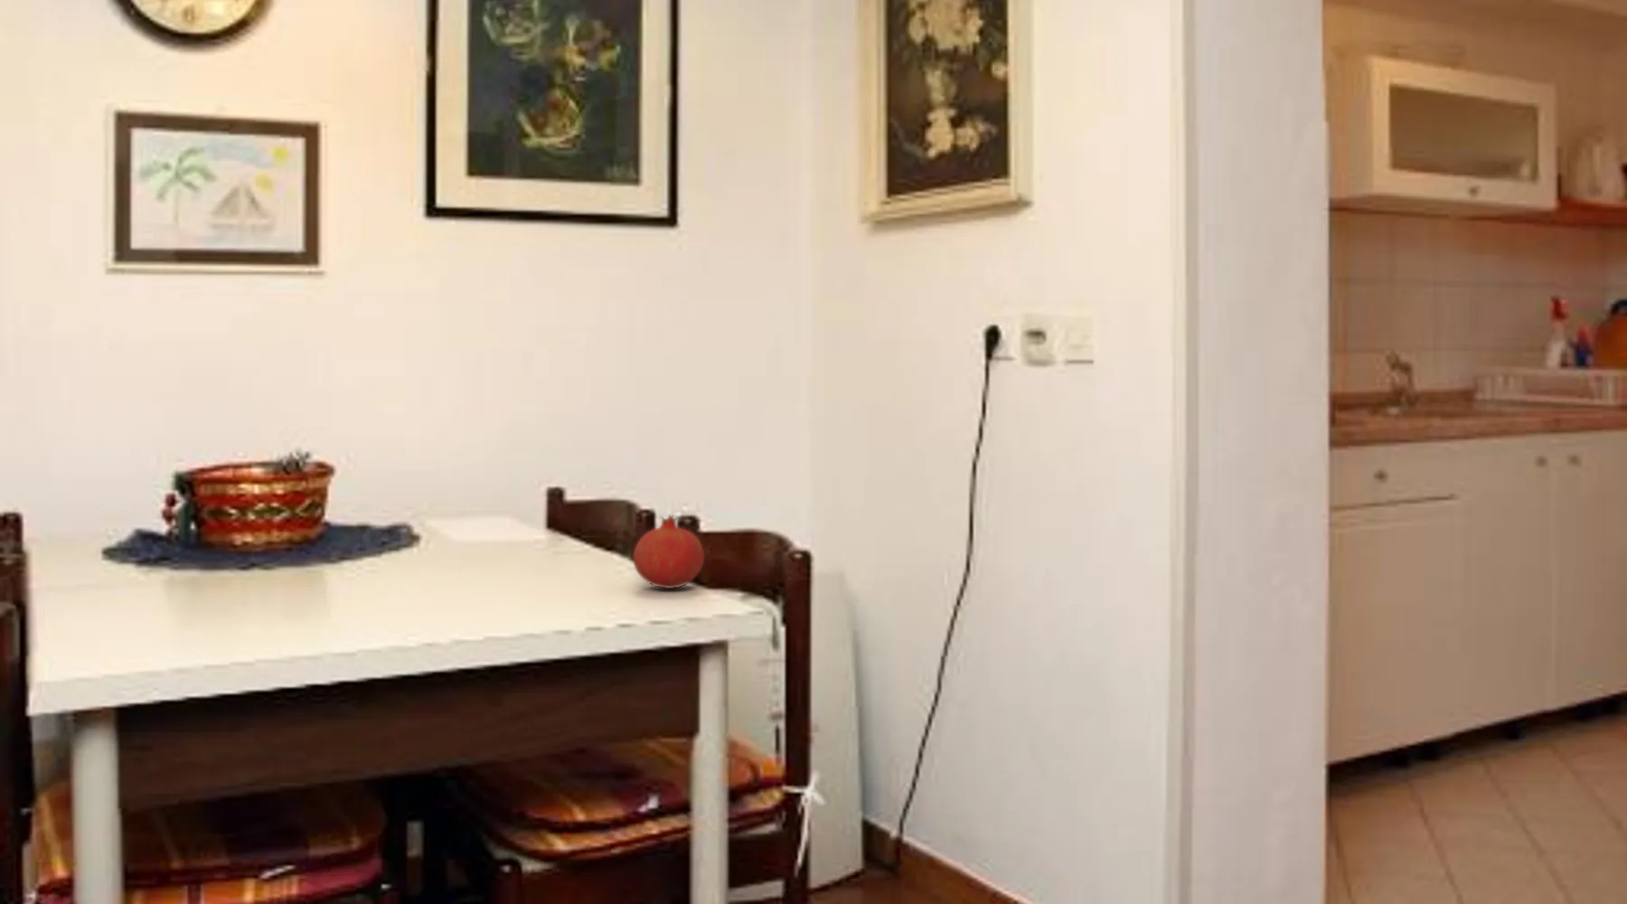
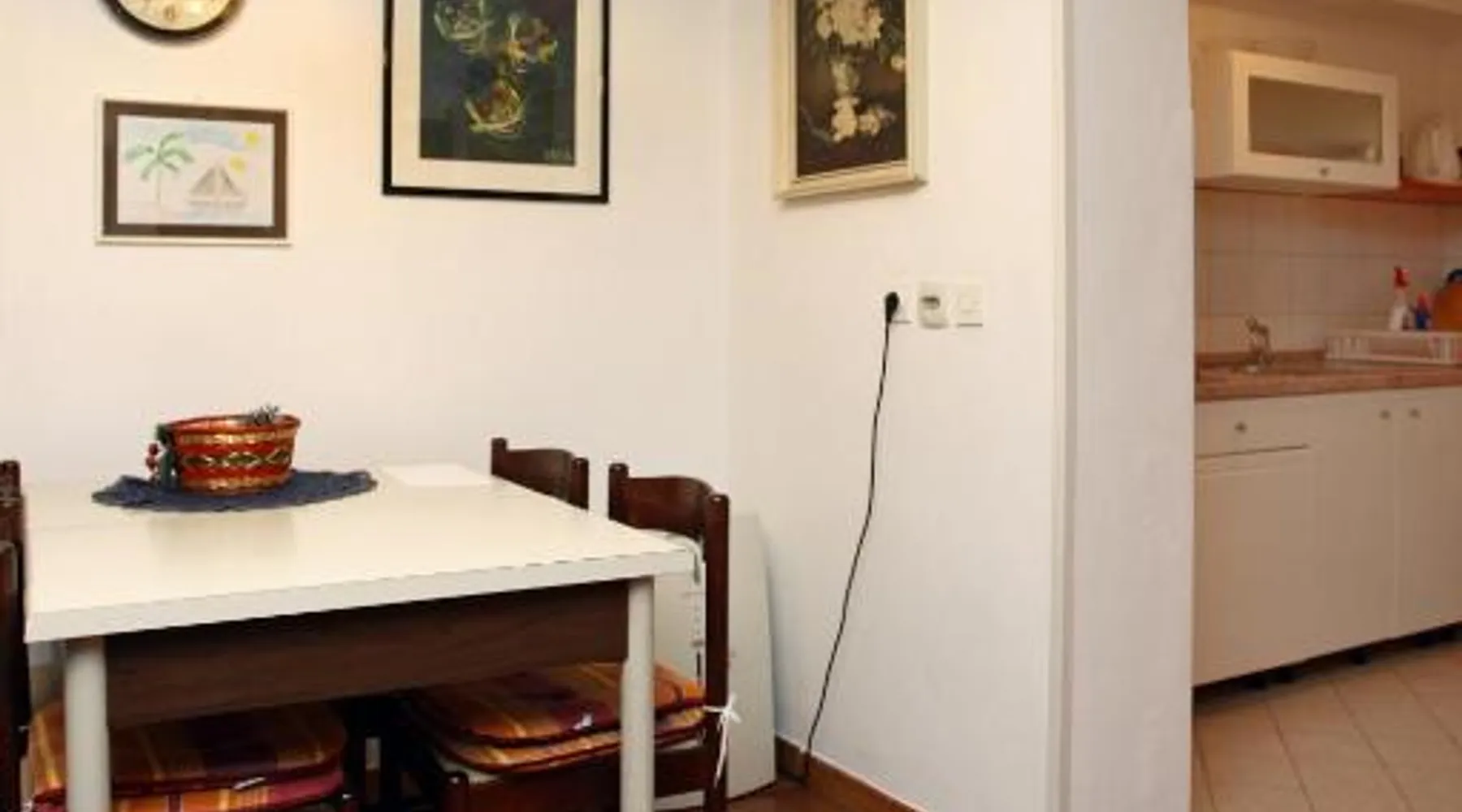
- fruit (668, 551)
